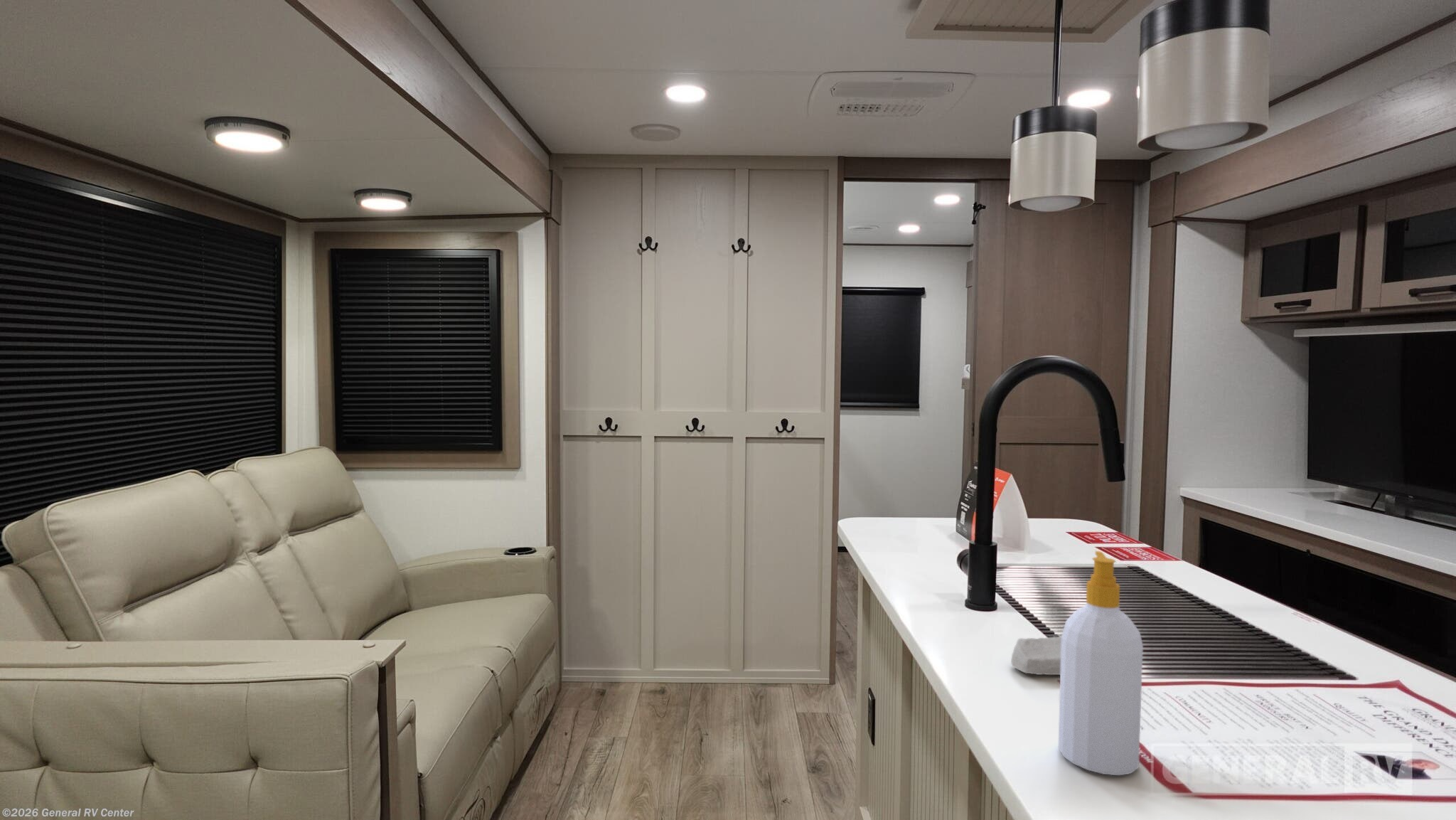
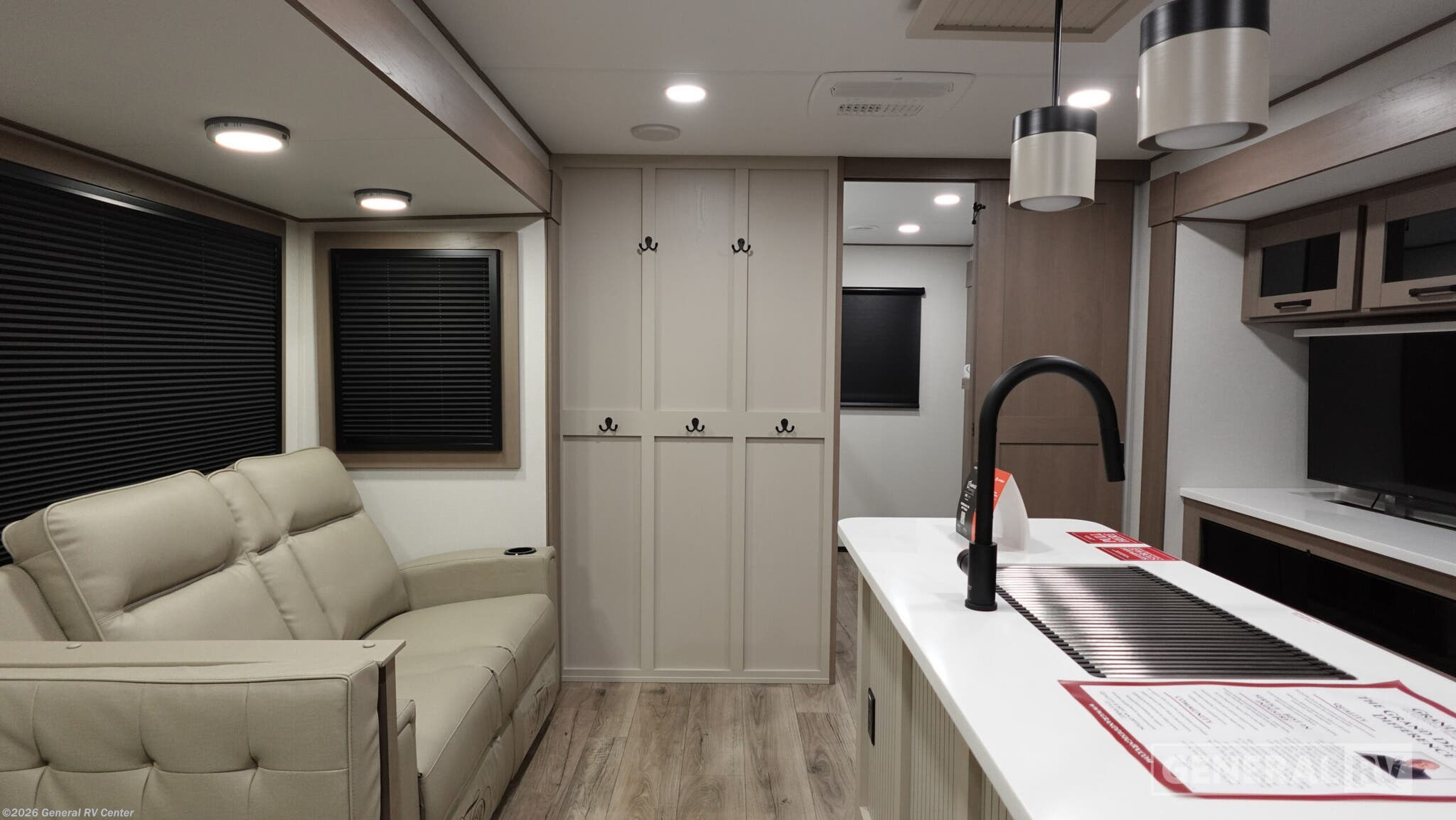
- soap bar (1046, 655)
- soap bottle (1100, 657)
